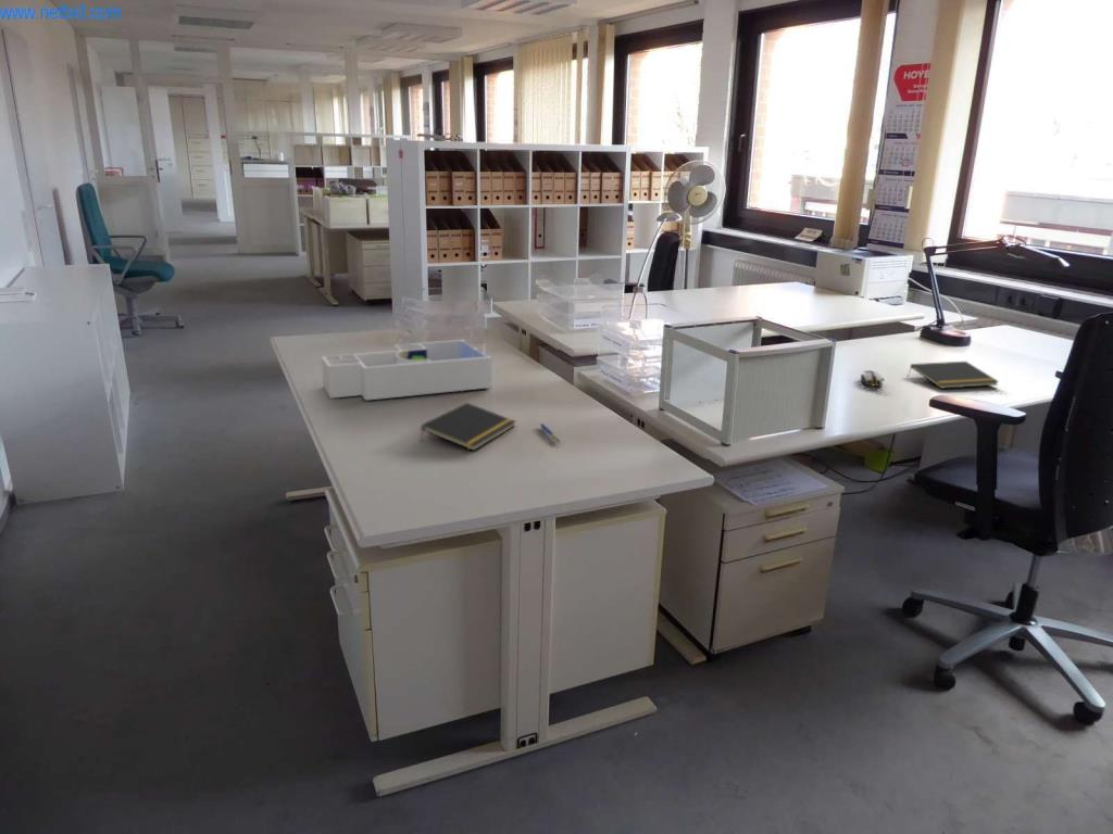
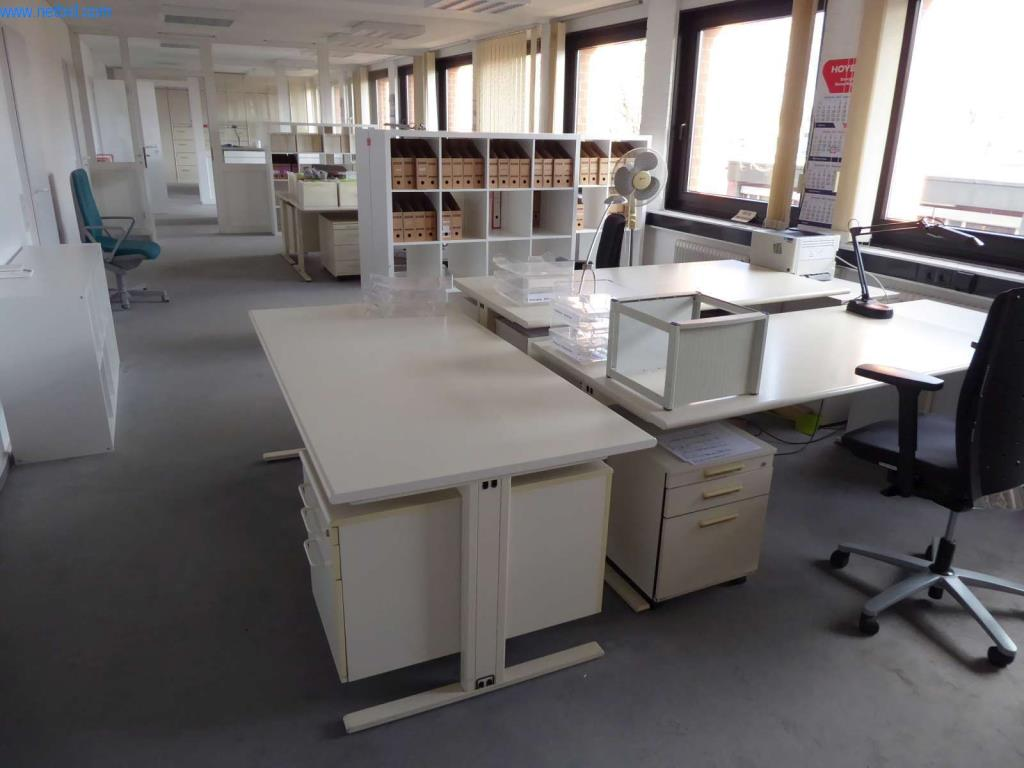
- notepad (953, 374)
- pen (550, 432)
- notepad (470, 425)
- desk organizer (403, 368)
- computer mouse (874, 378)
